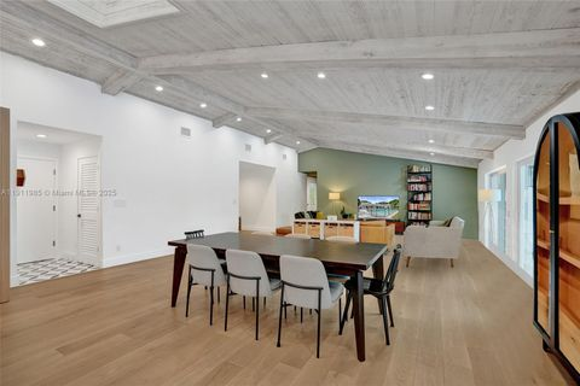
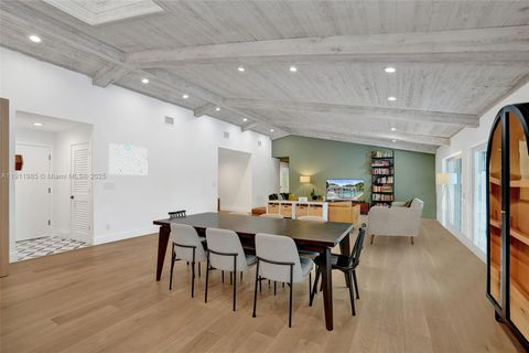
+ wall art (129, 160)
